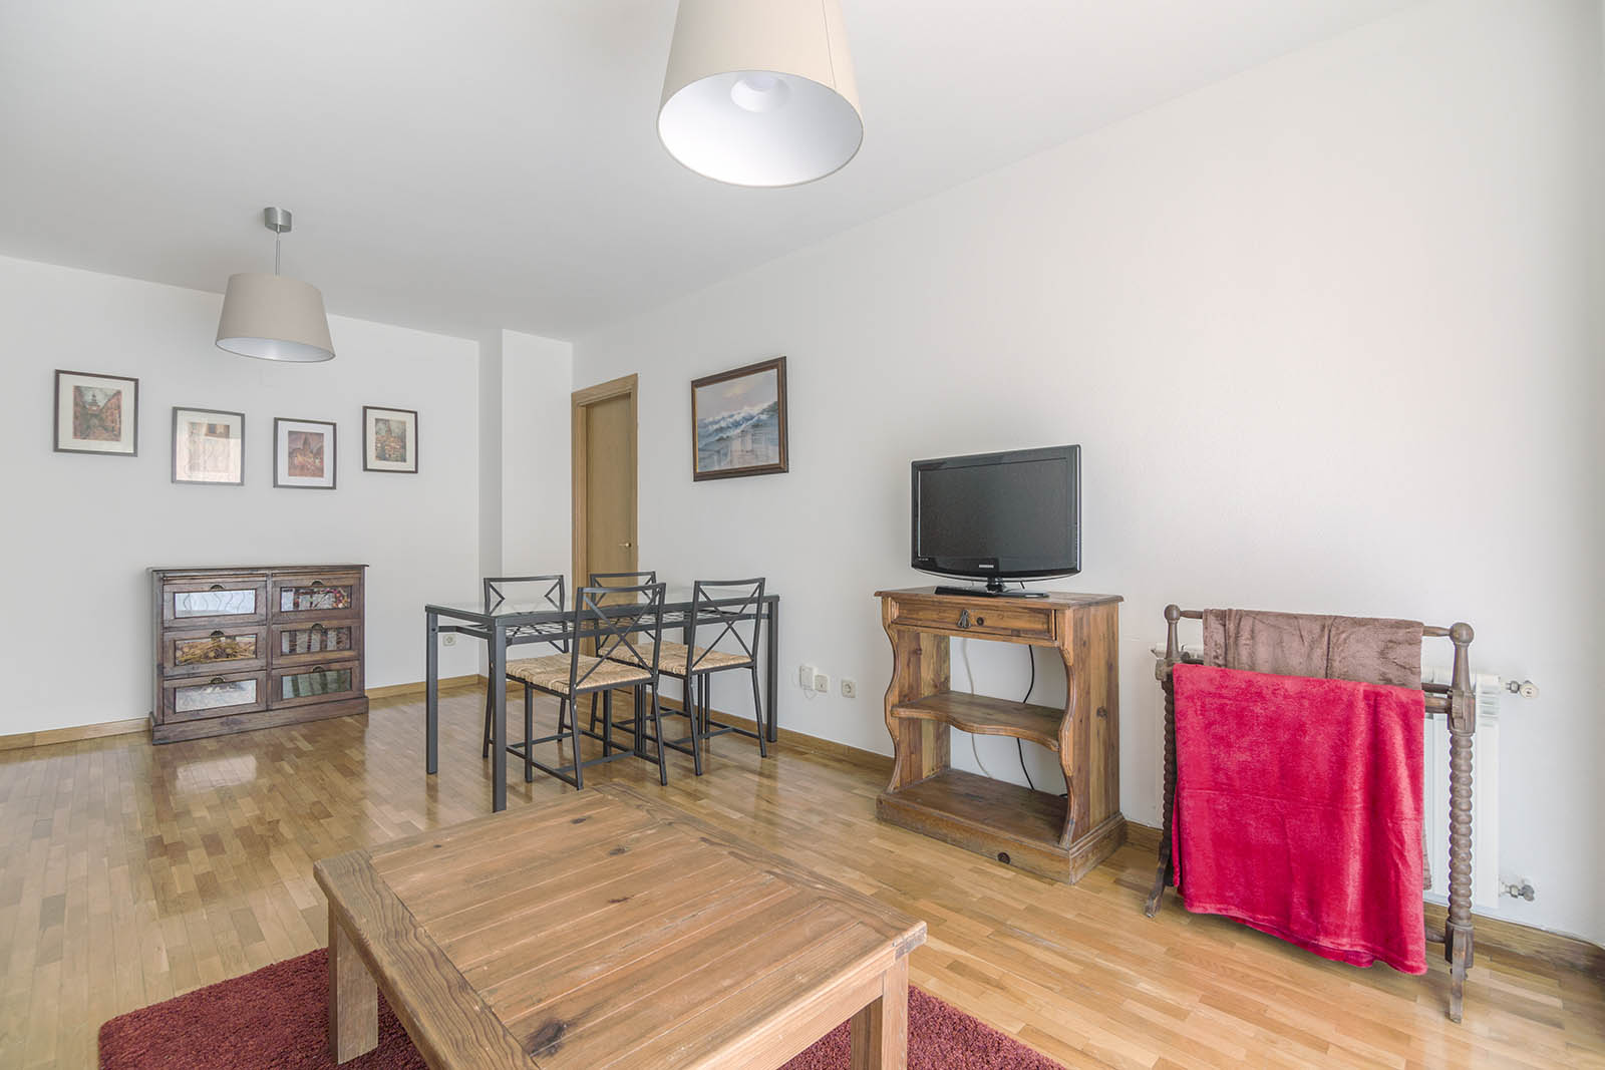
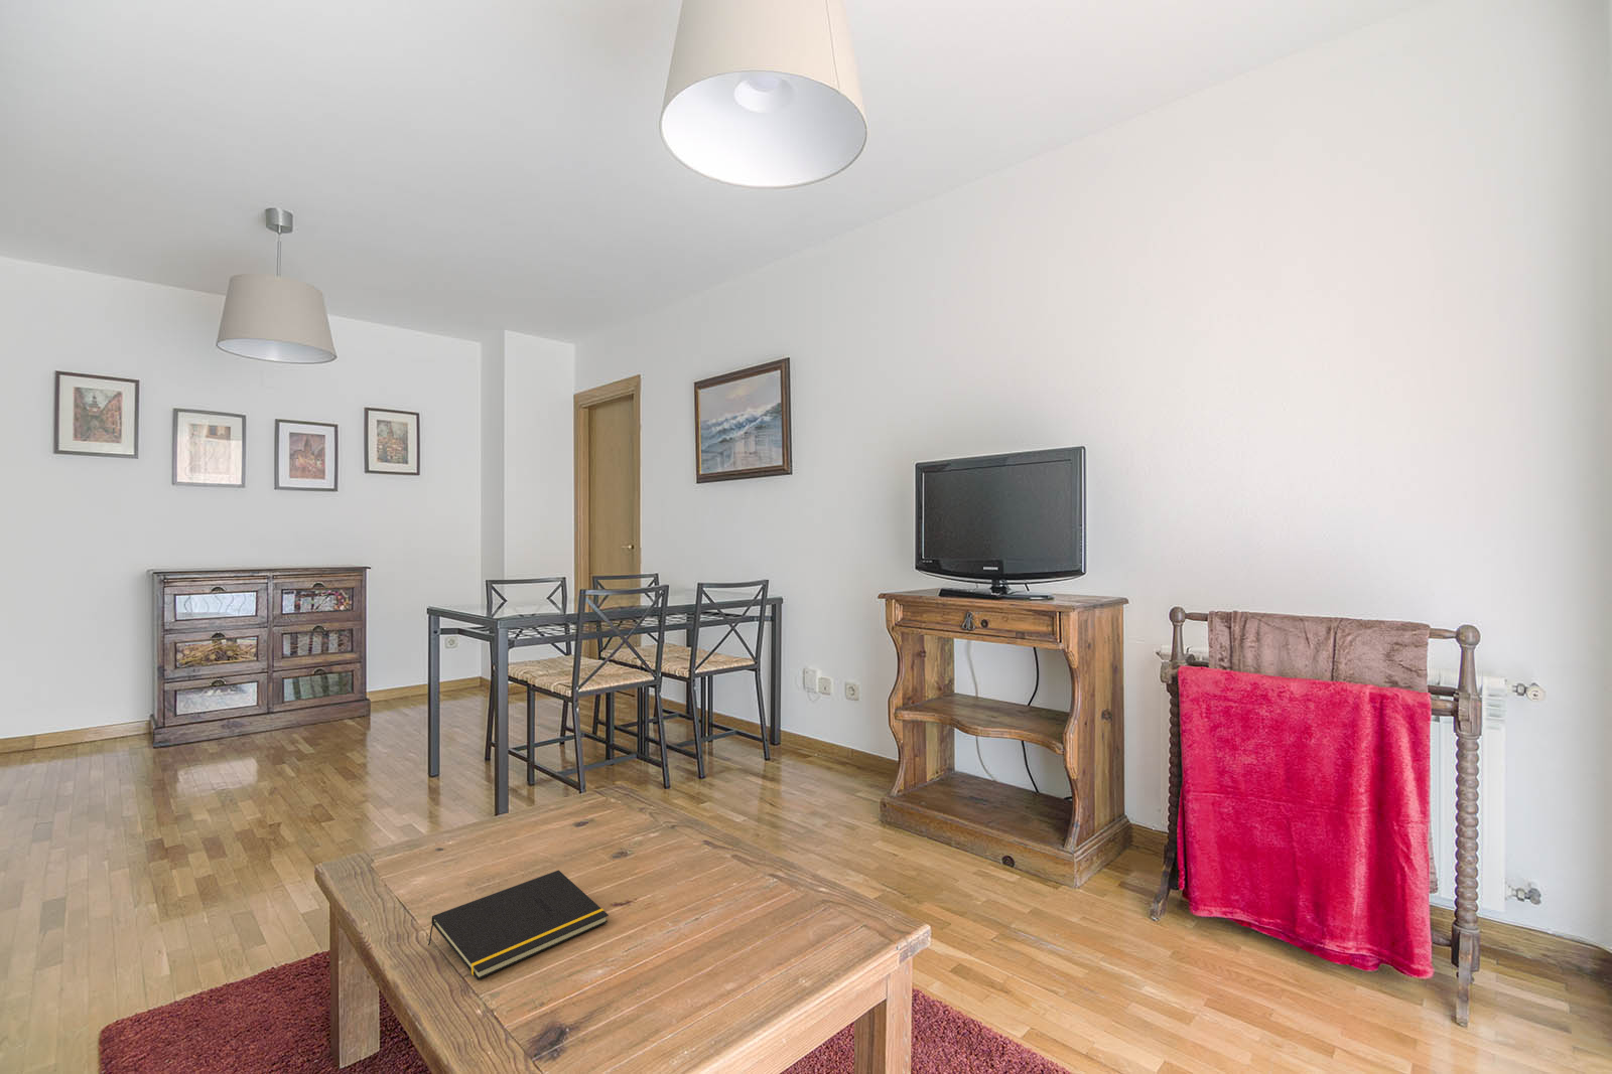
+ notepad (522, 918)
